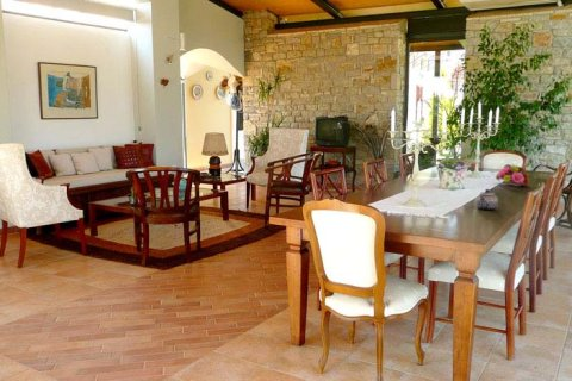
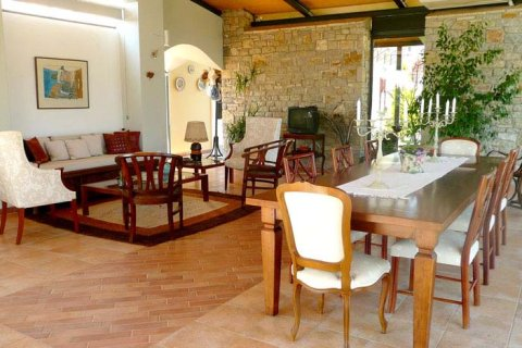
- teapot (486, 198)
- flower bouquet (512, 174)
